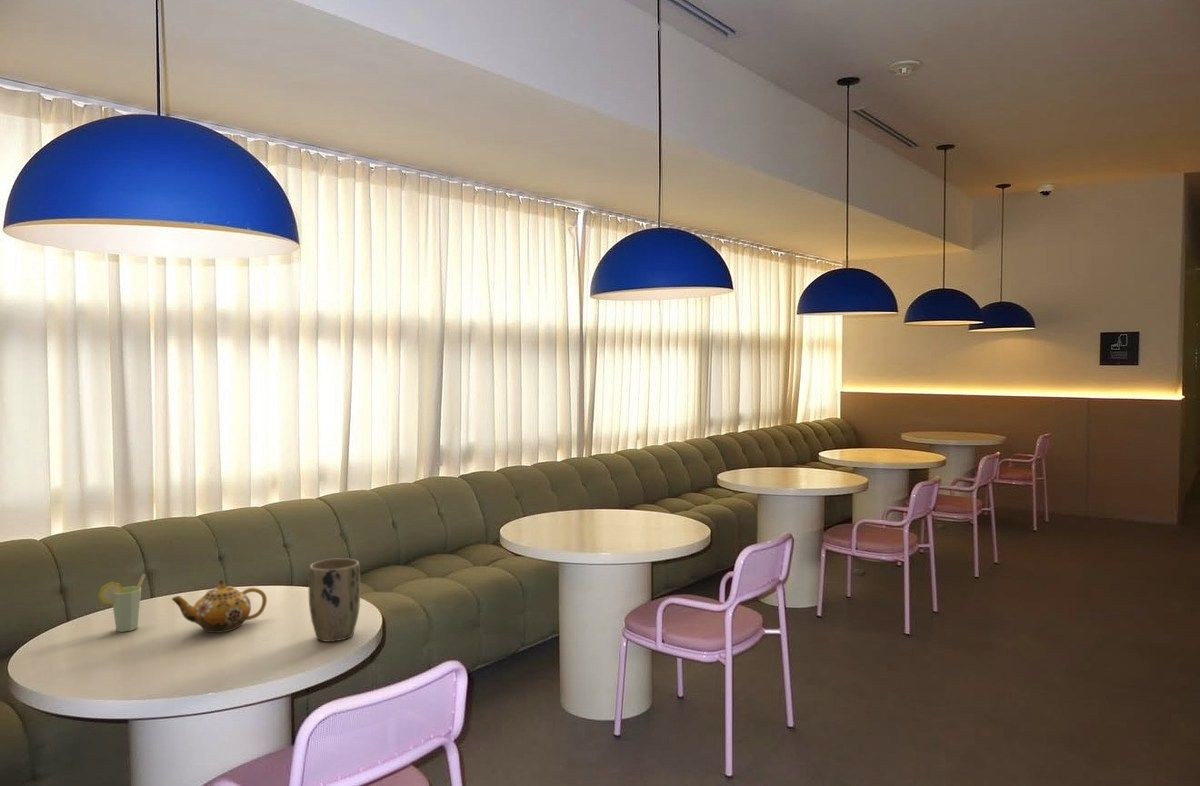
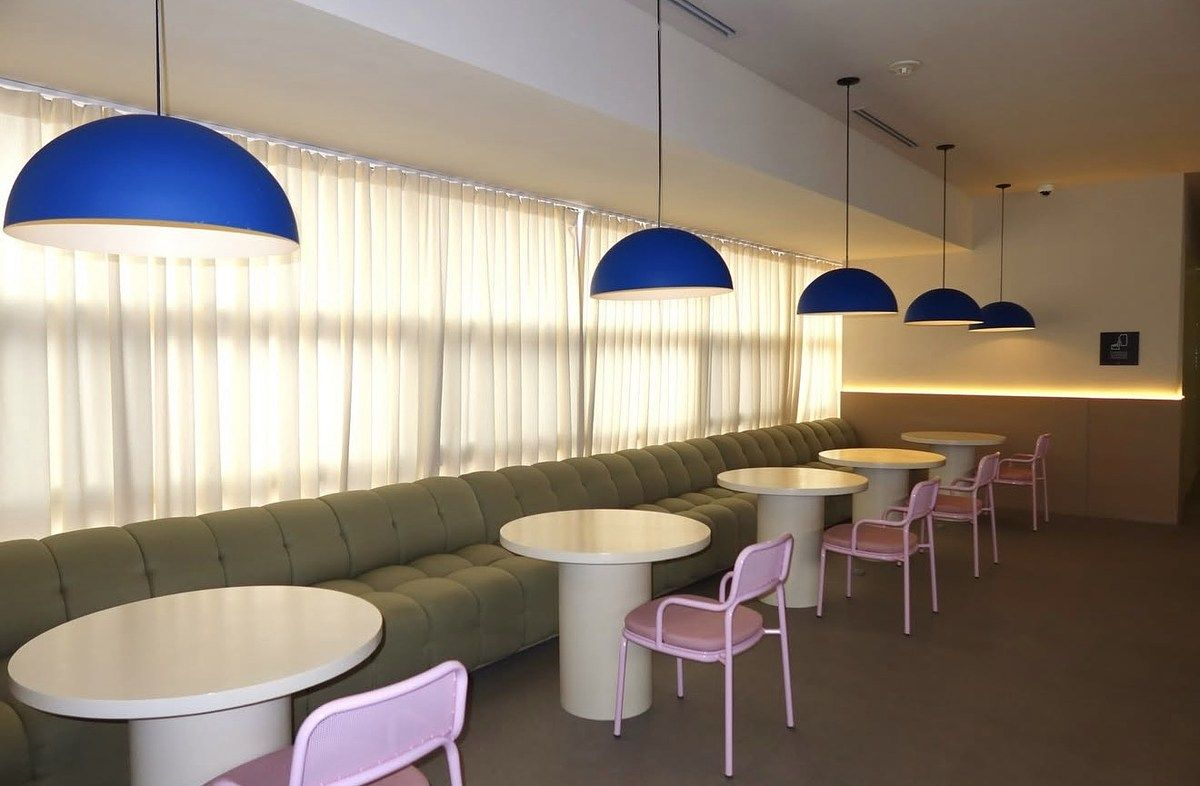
- cup (122, 603)
- plant pot (334, 599)
- teapot (220, 603)
